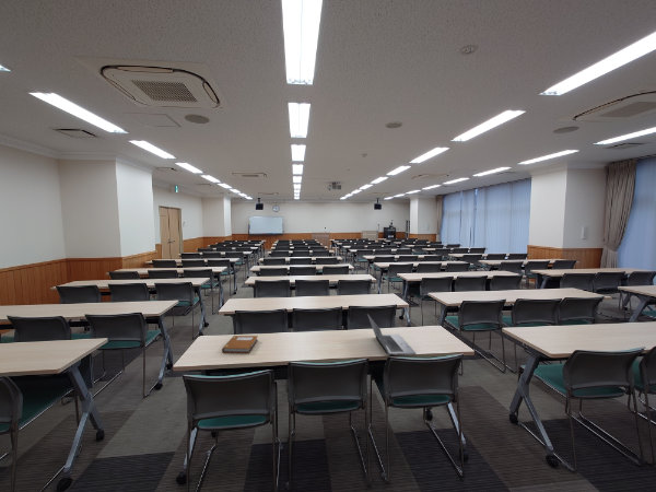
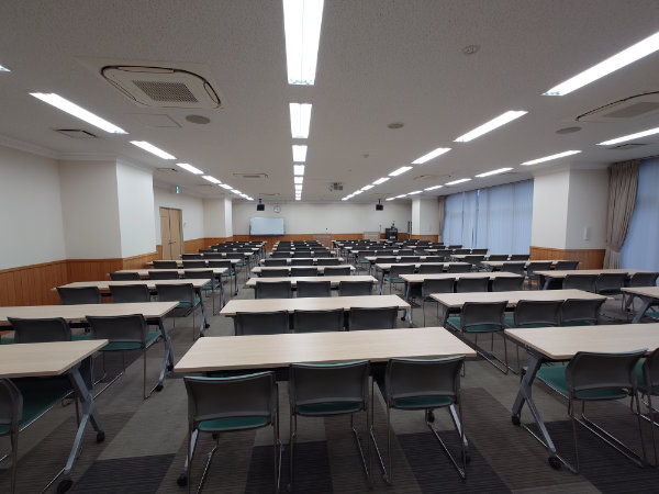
- notebook (241, 343)
- laptop (389, 335)
